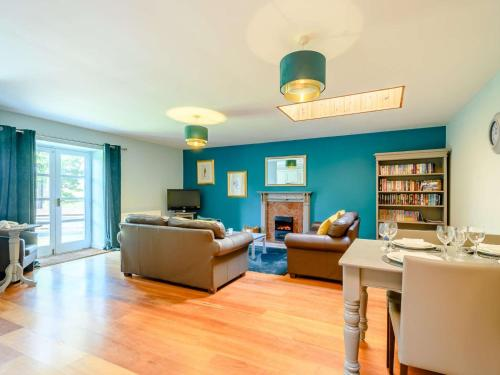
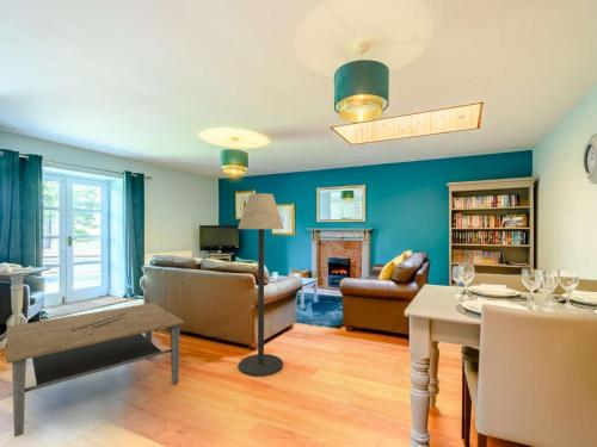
+ coffee table (98, 355)
+ floor lamp (260, 280)
